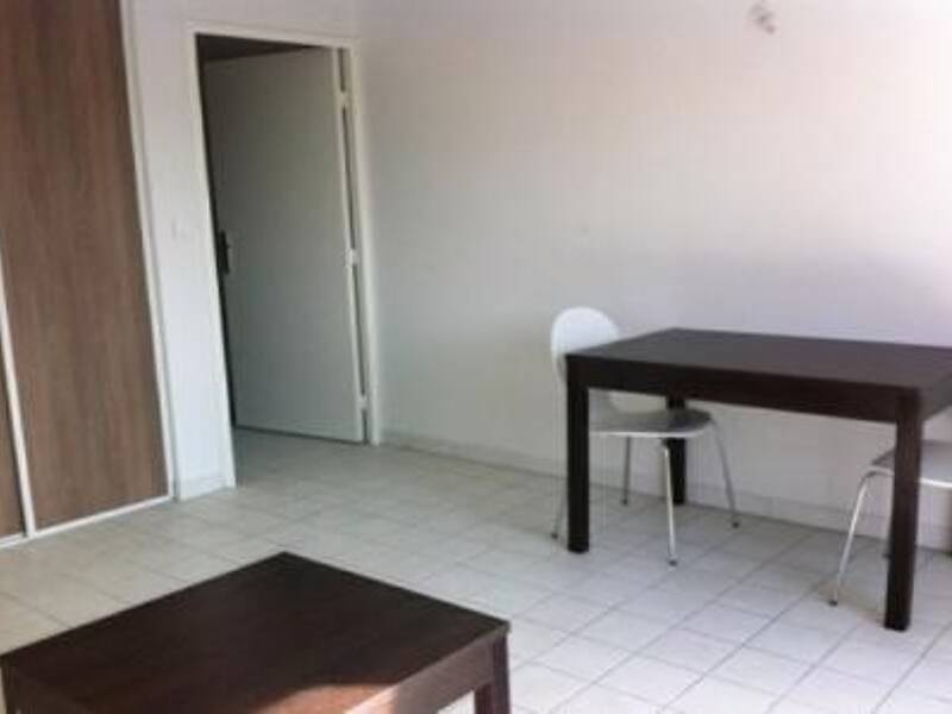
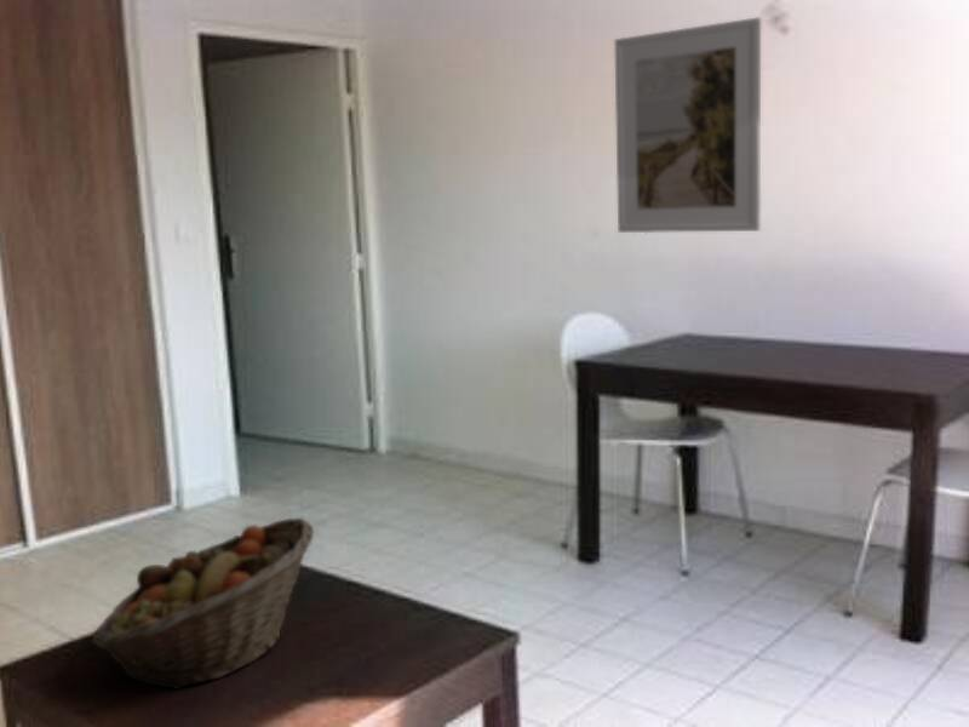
+ fruit basket (211, 594)
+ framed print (684, 131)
